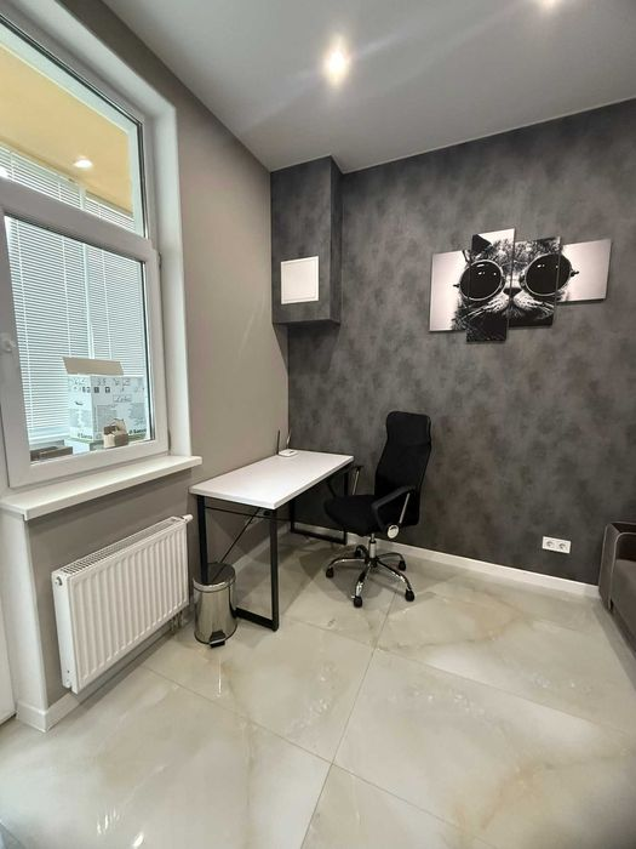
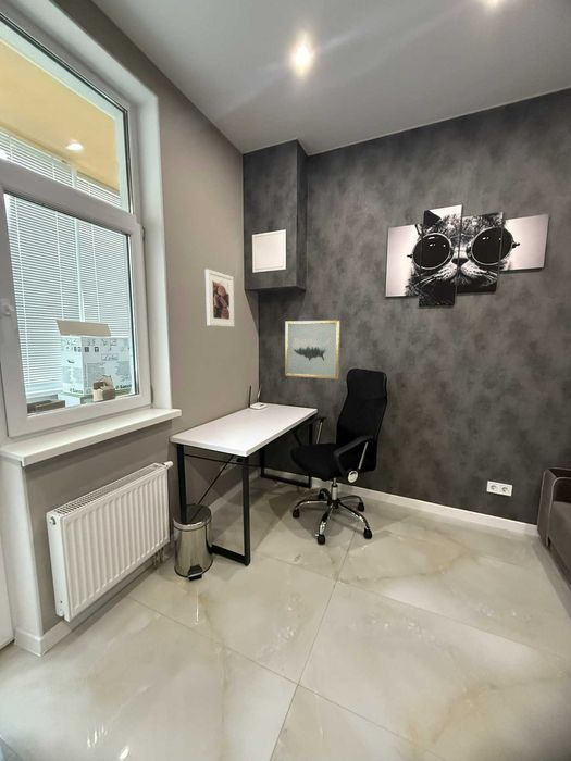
+ wall art (311, 349)
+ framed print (221, 300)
